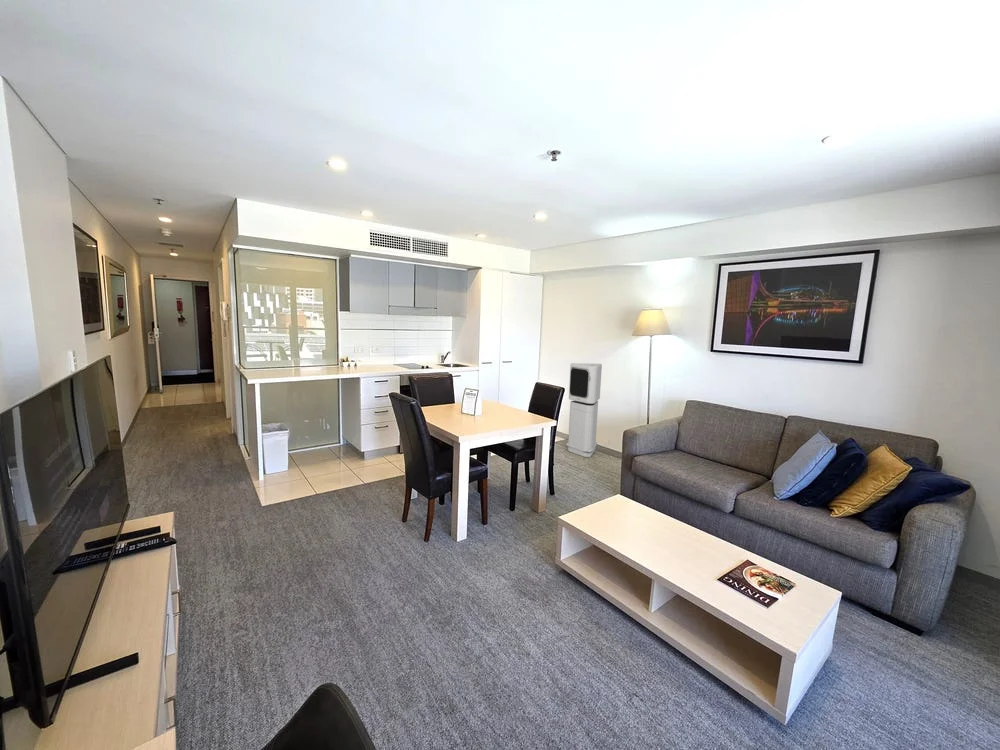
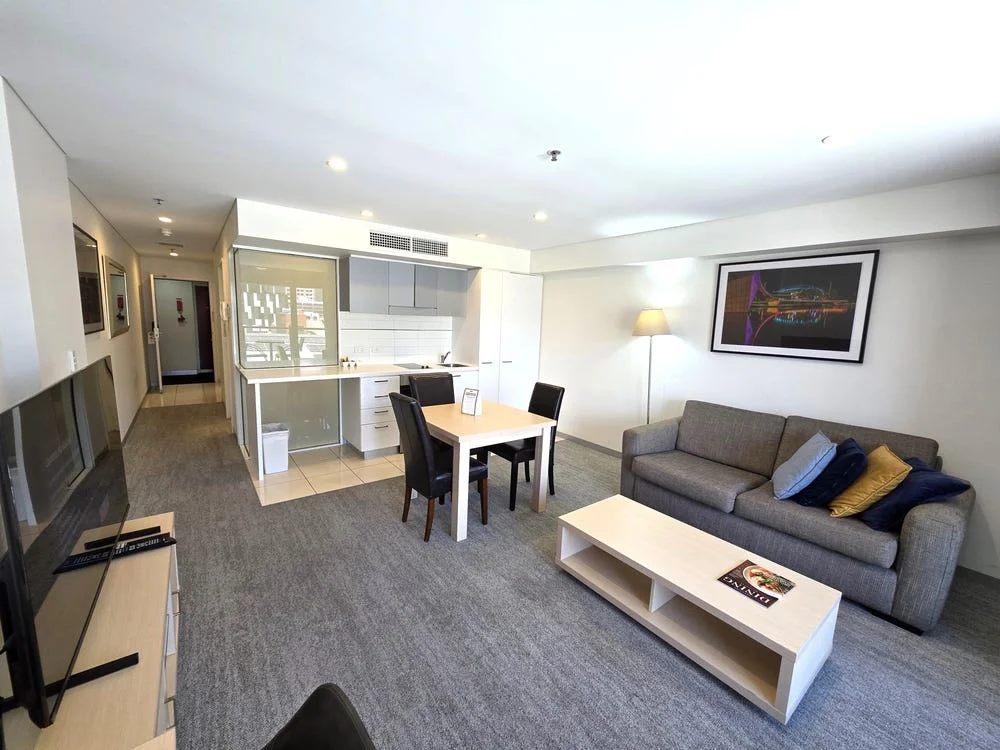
- air purifier (588, 408)
